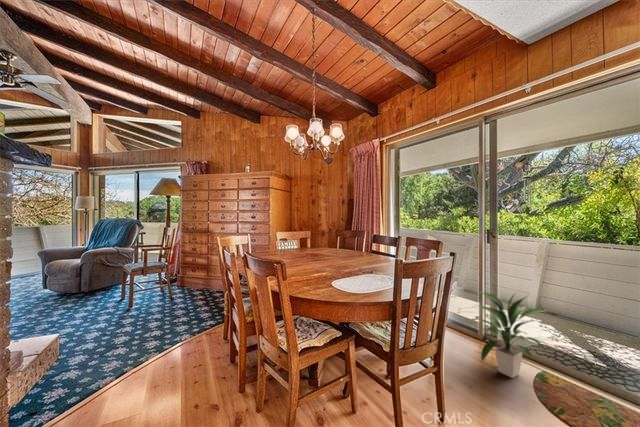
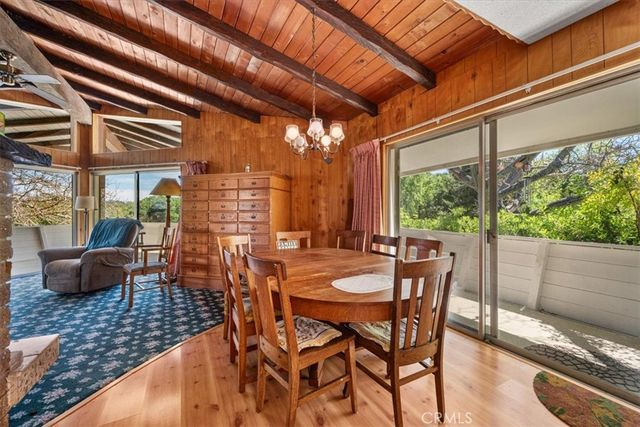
- indoor plant (504, 331)
